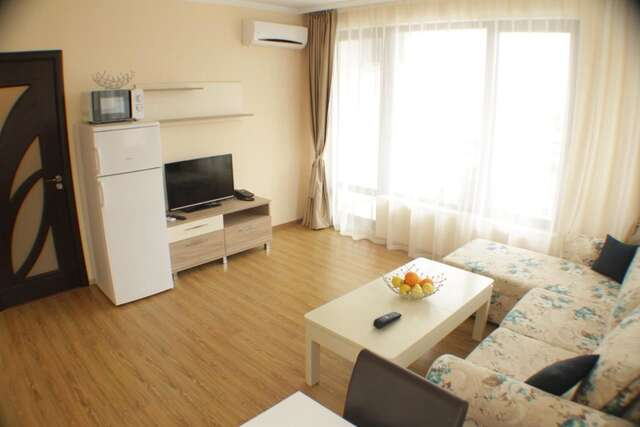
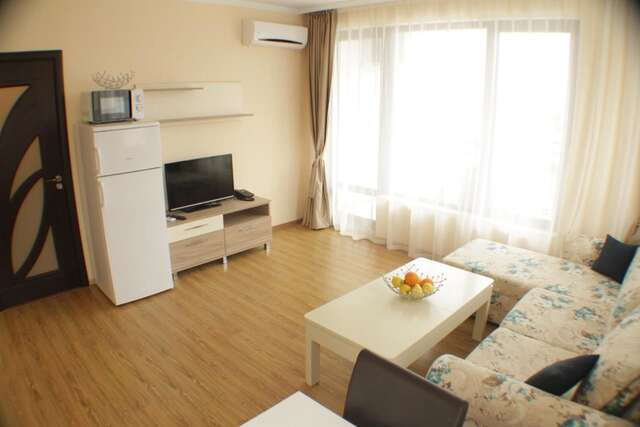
- remote control (387, 318)
